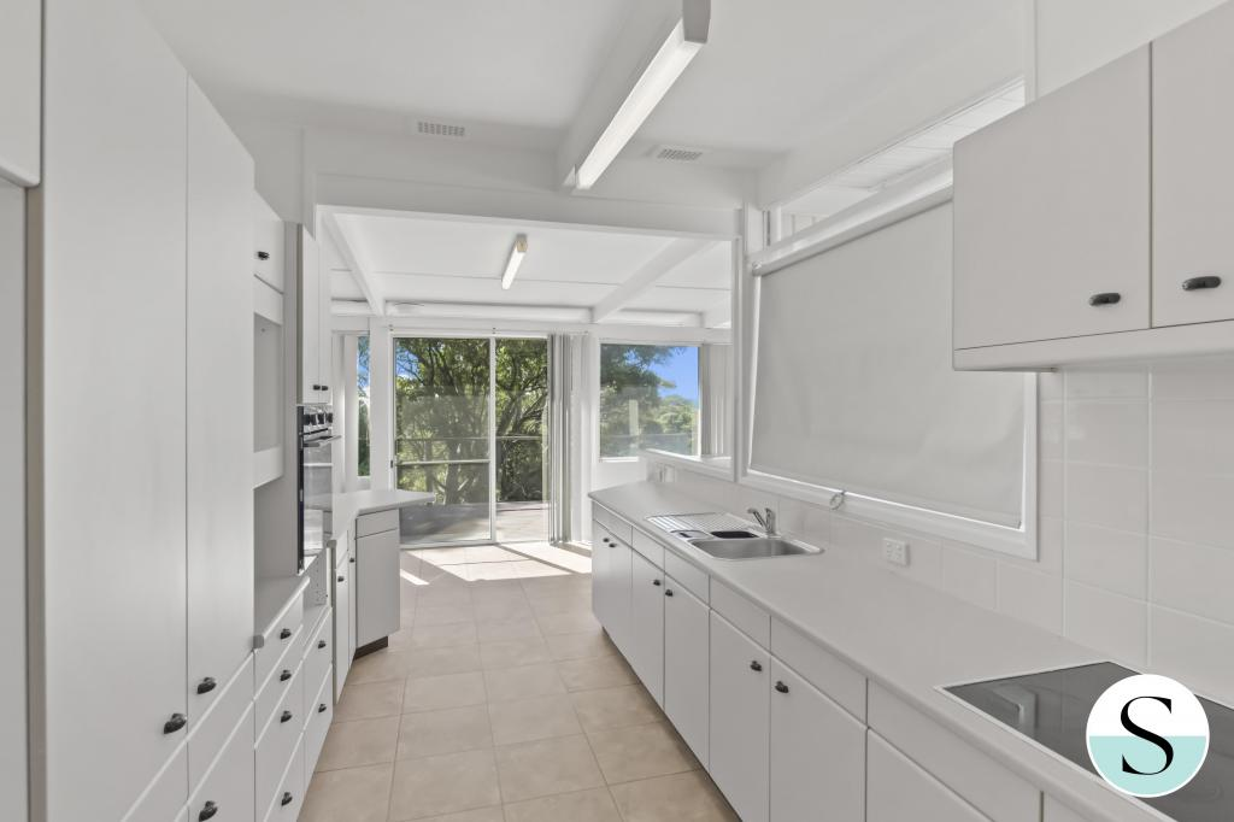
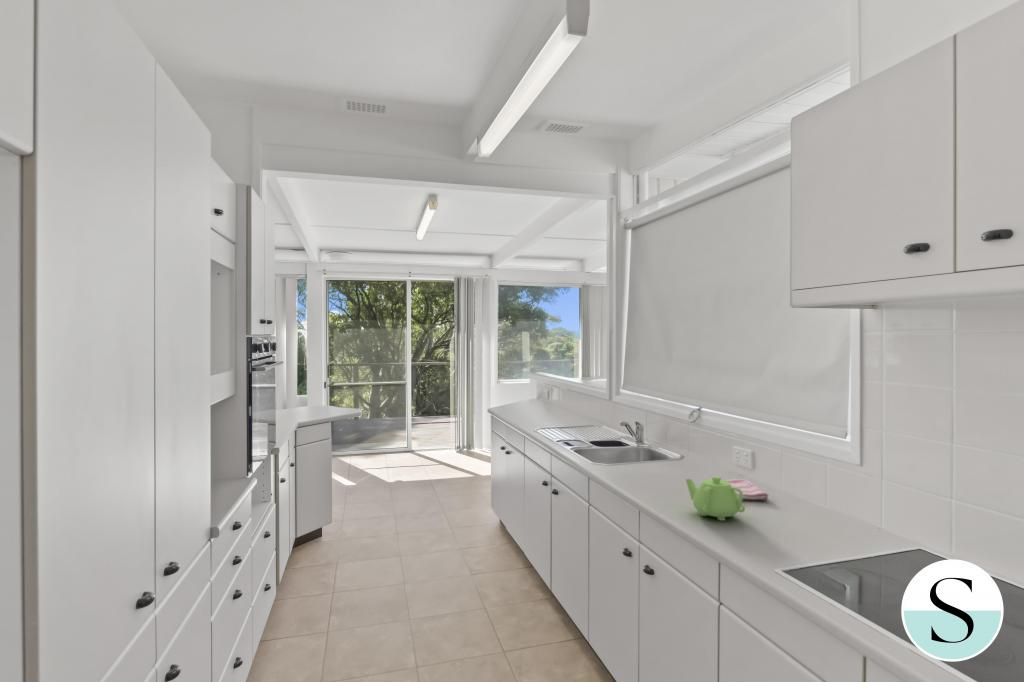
+ teapot (714, 495)
+ dish towel (735, 486)
